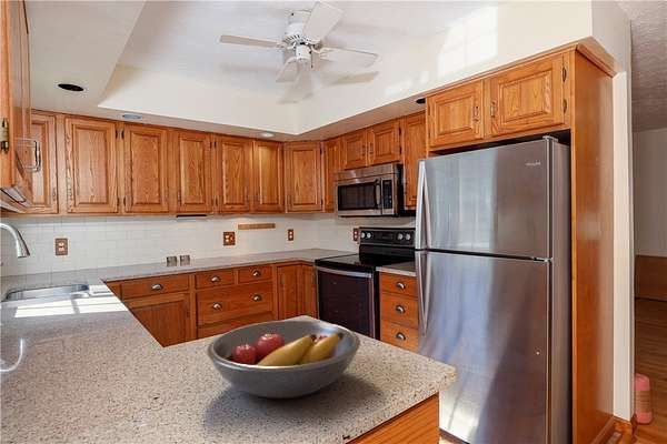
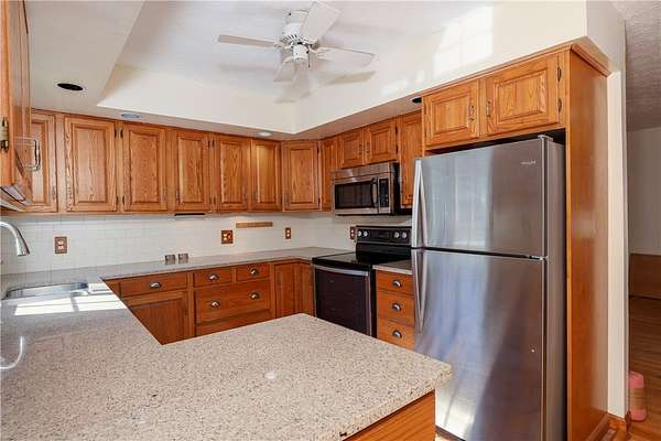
- fruit bowl (285, 355)
